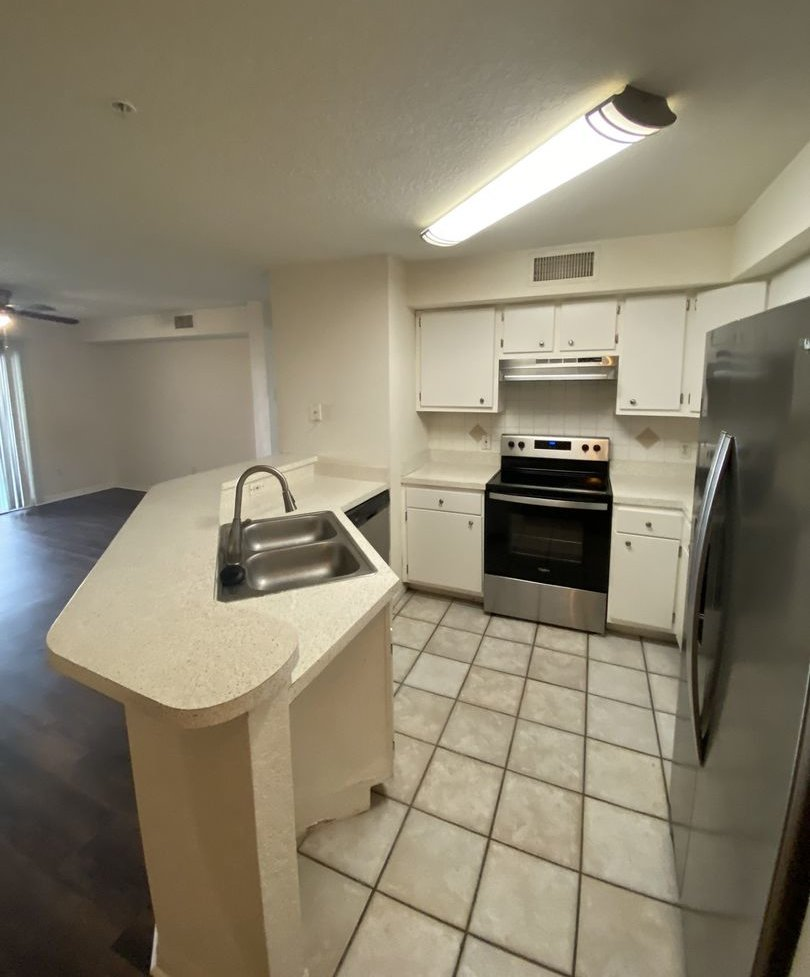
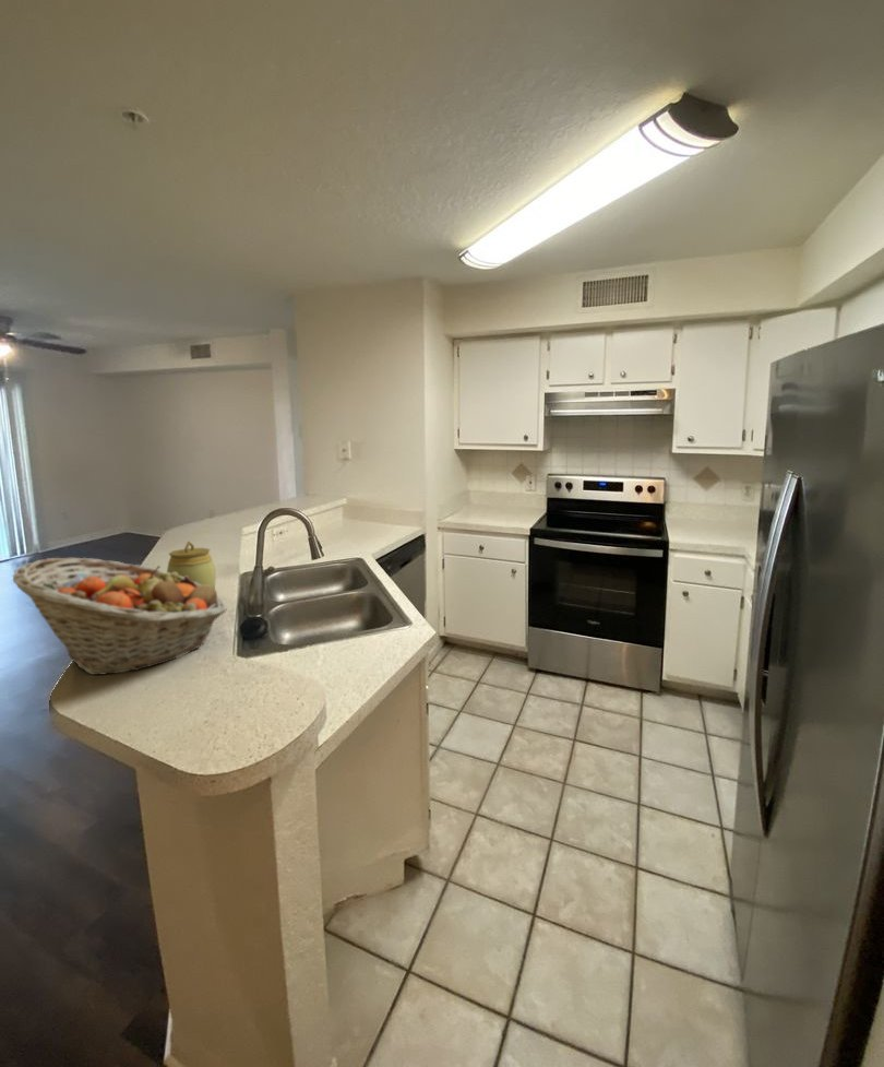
+ jar (191, 569)
+ fruit basket (129, 602)
